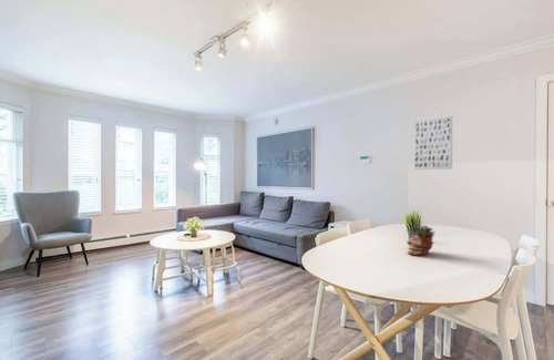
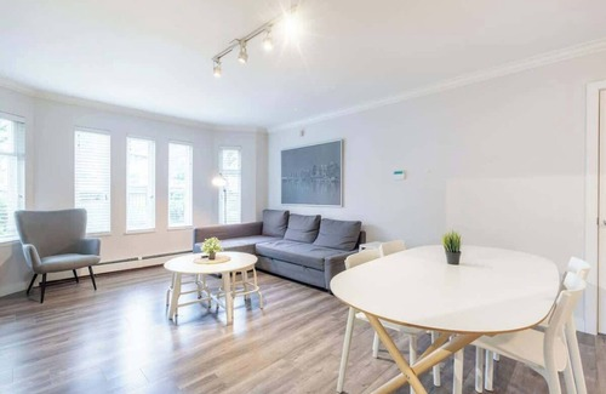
- wall art (432, 144)
- succulent planter (420, 238)
